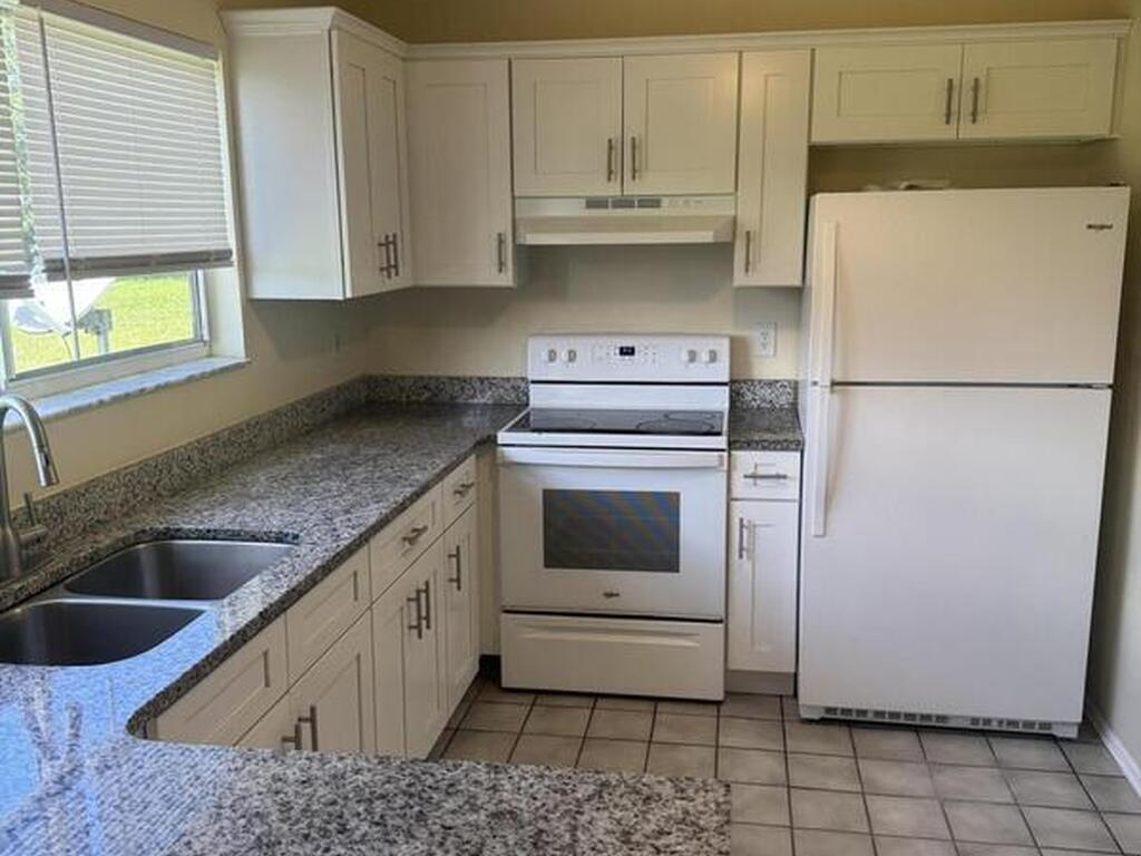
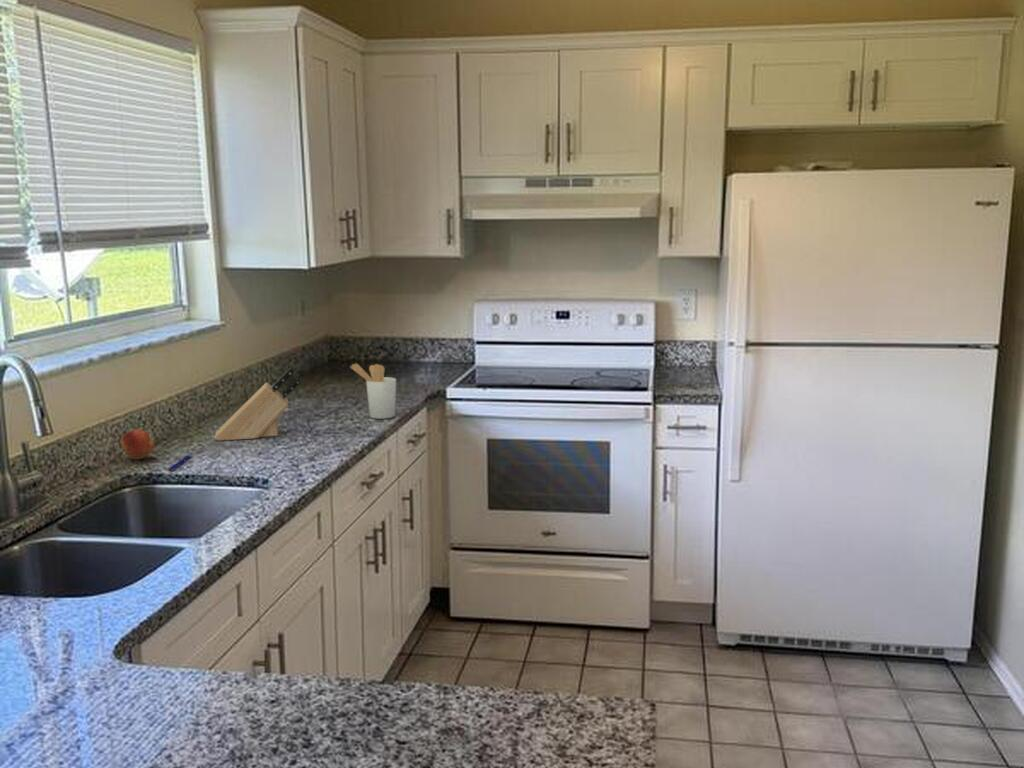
+ fruit (138, 444)
+ utensil holder (373, 389)
+ knife block (257, 401)
+ pen (180, 462)
